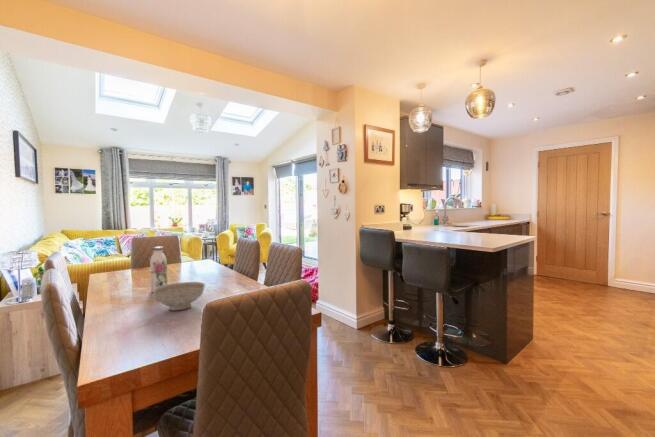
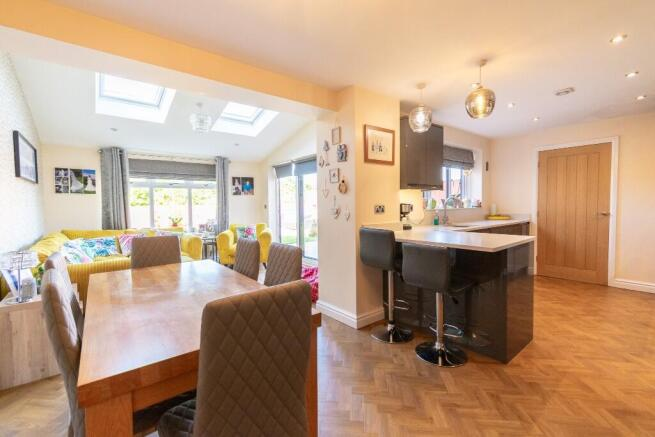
- decorative bowl (180, 296)
- water bottle (158, 268)
